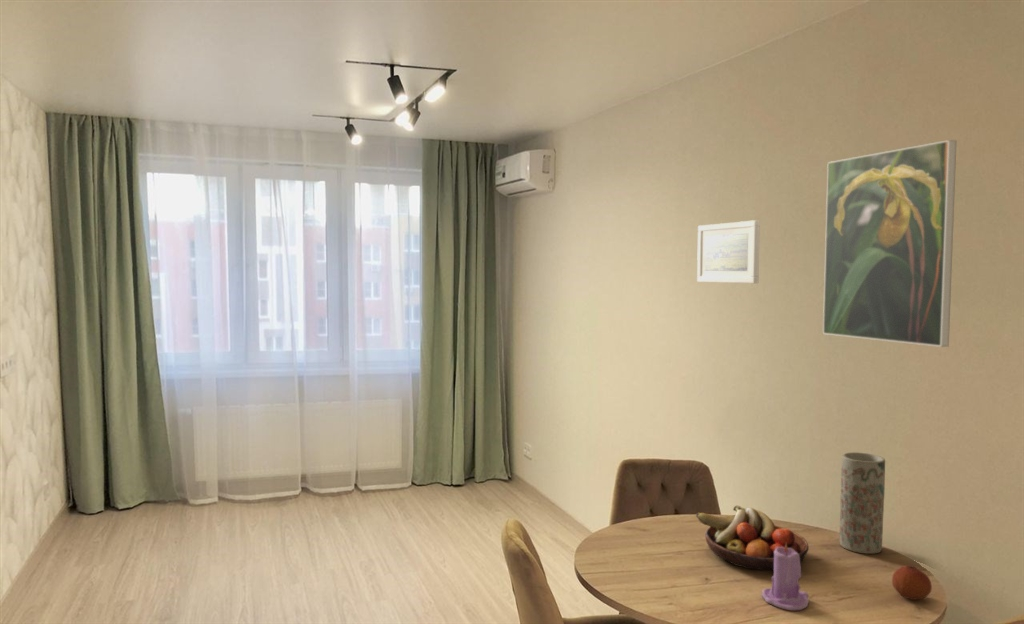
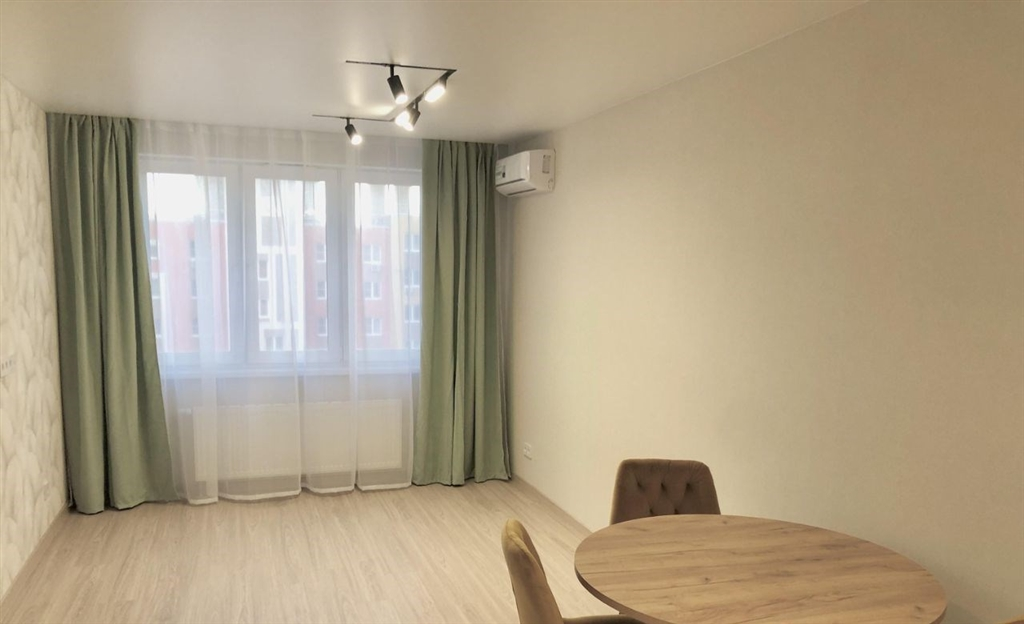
- candle (785, 571)
- fruit (912, 581)
- fruit bowl (754, 534)
- vase (861, 502)
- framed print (883, 246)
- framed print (726, 252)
